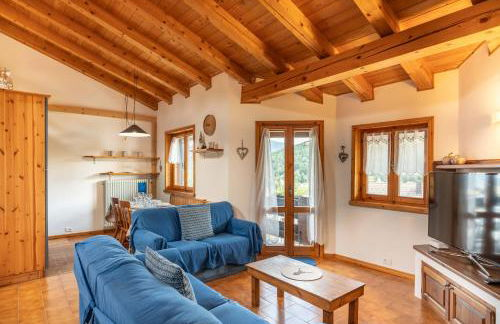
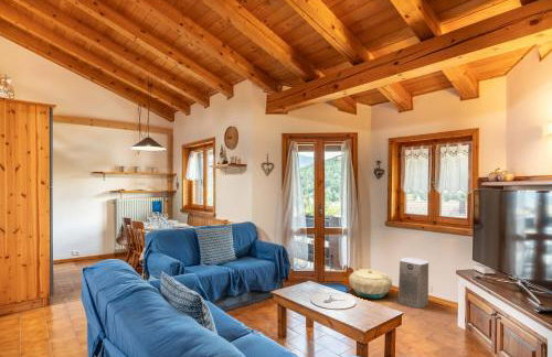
+ fan (414, 281)
+ basket (370, 282)
